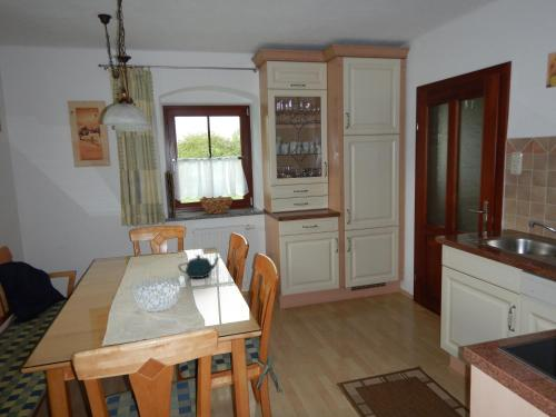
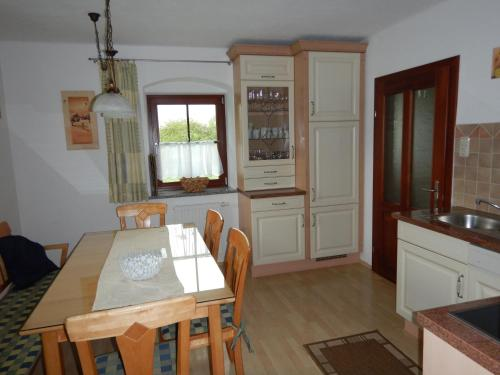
- teapot (199, 265)
